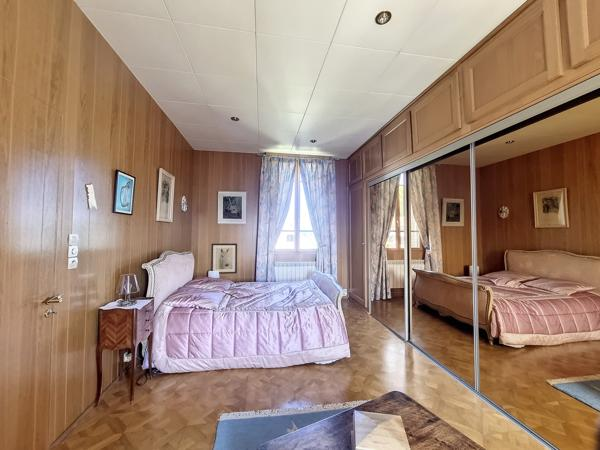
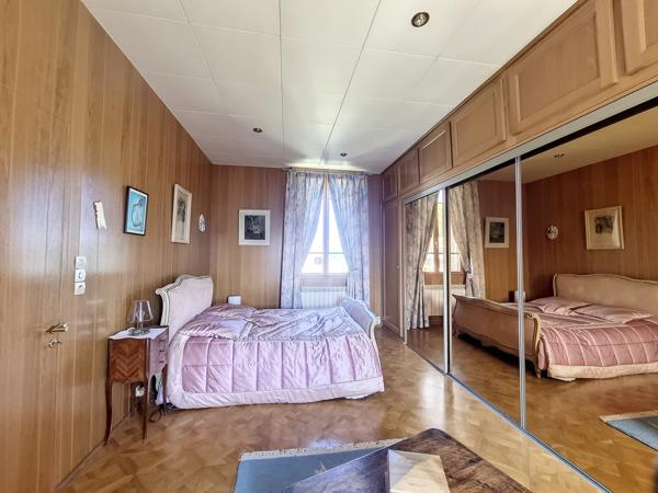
- wall art (224, 258)
